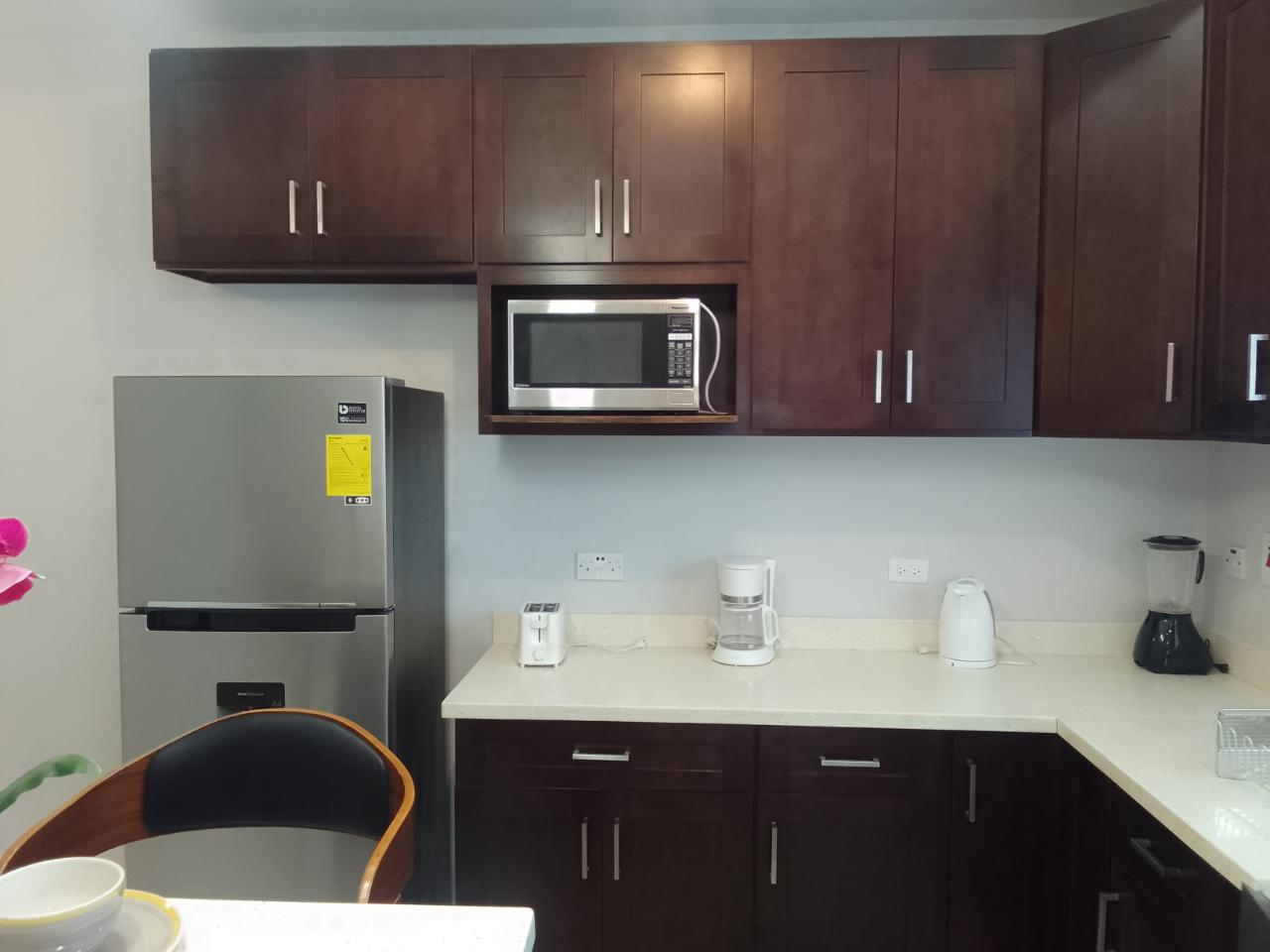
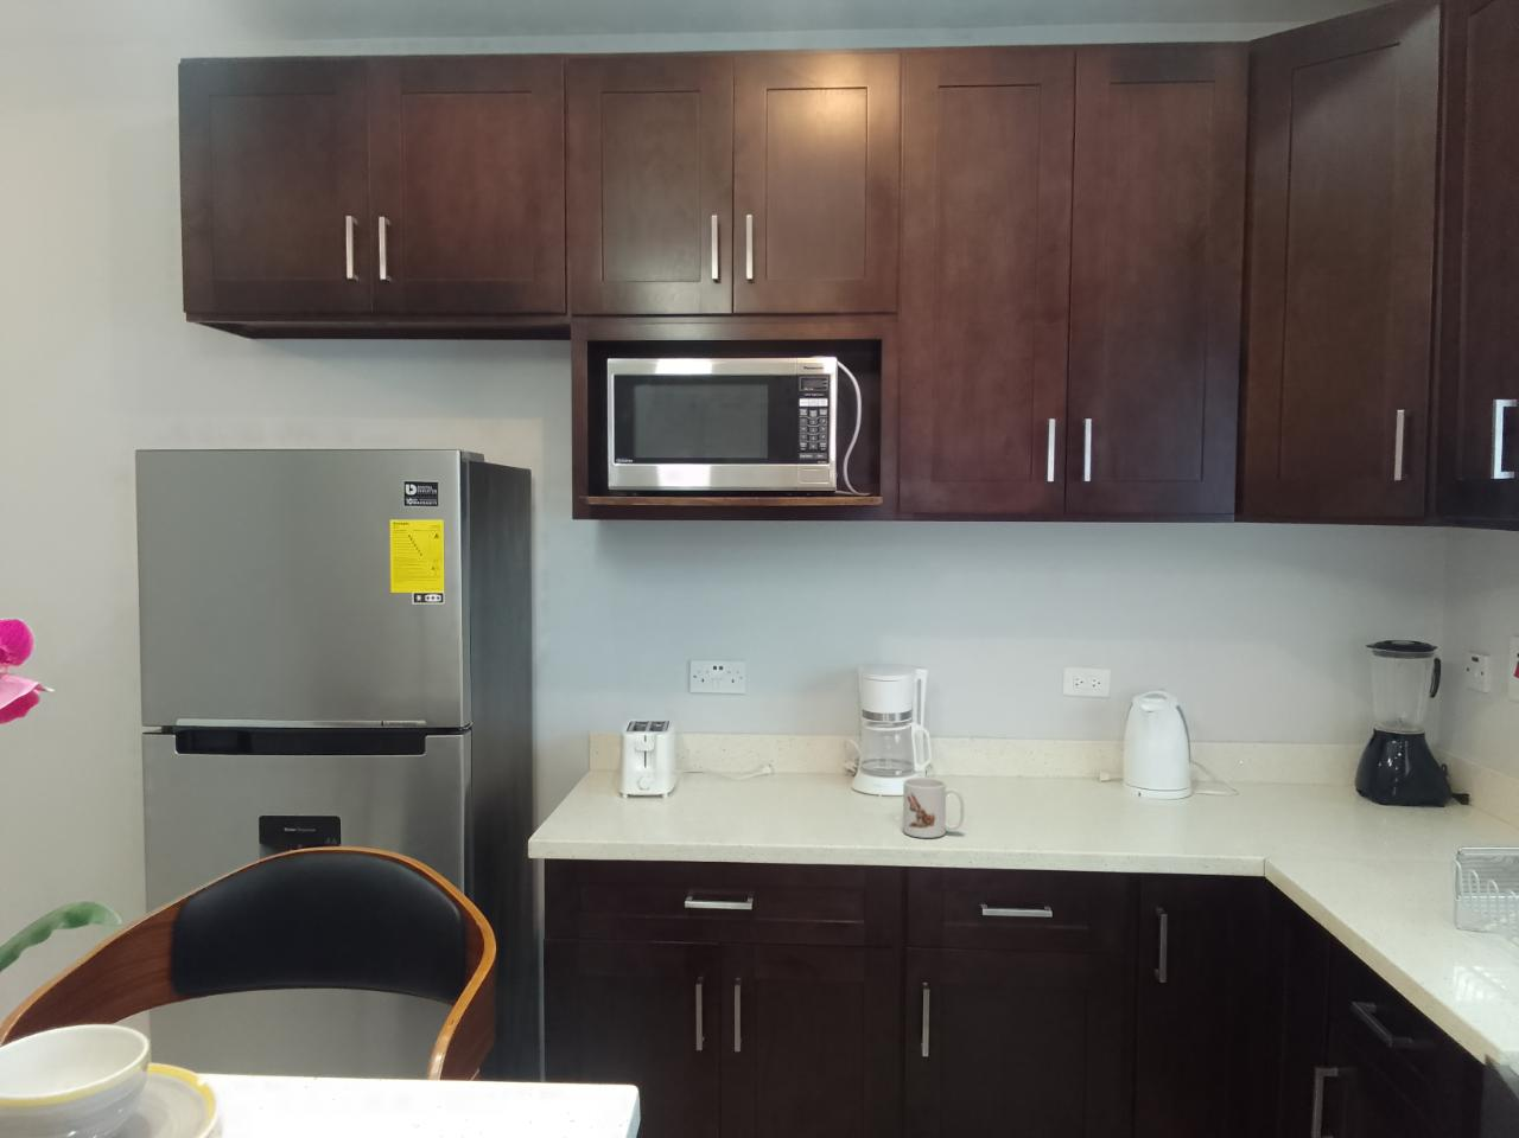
+ mug (933, 807)
